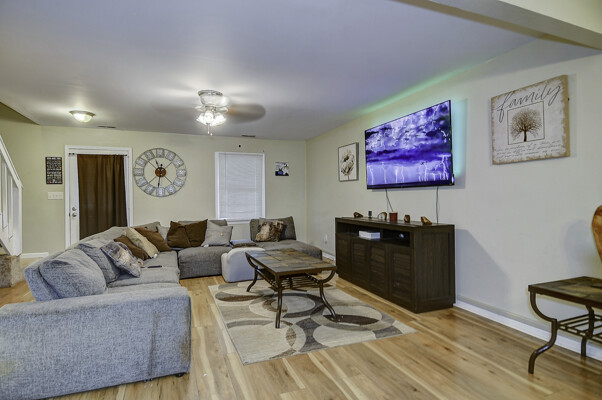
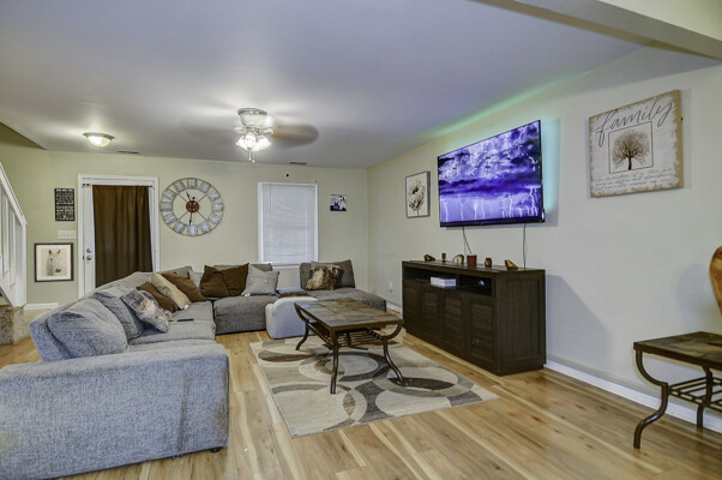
+ wall art (54, 262)
